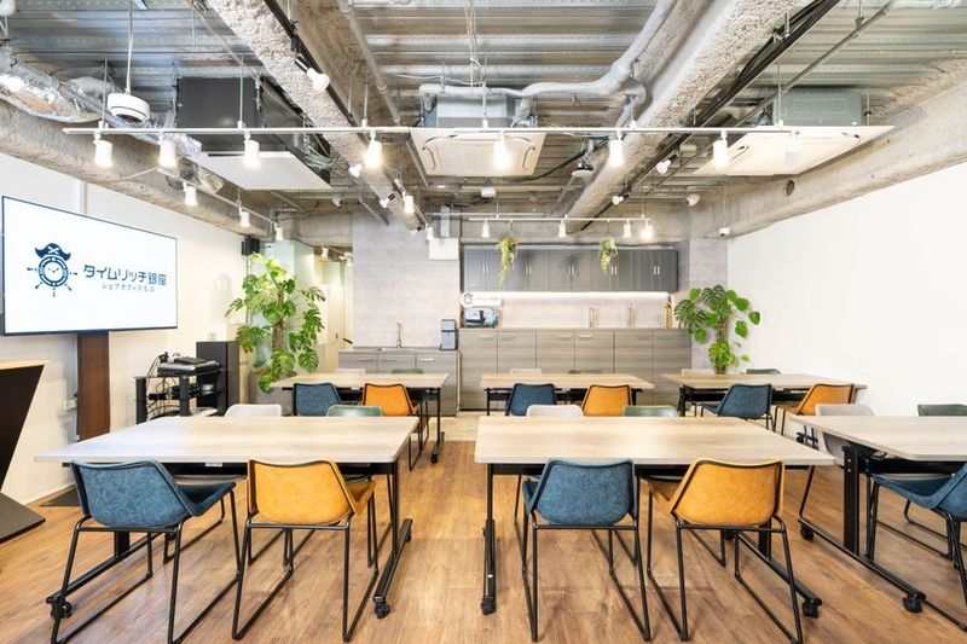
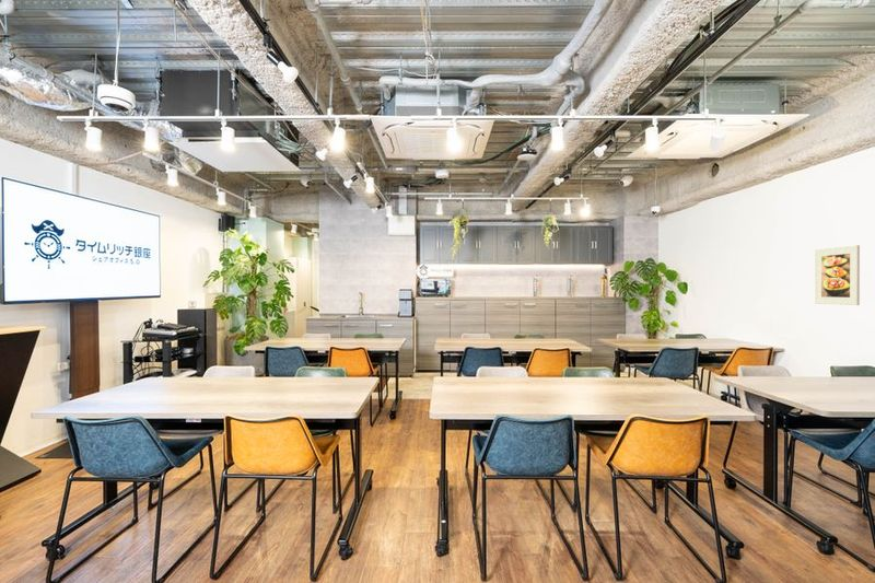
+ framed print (836, 276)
